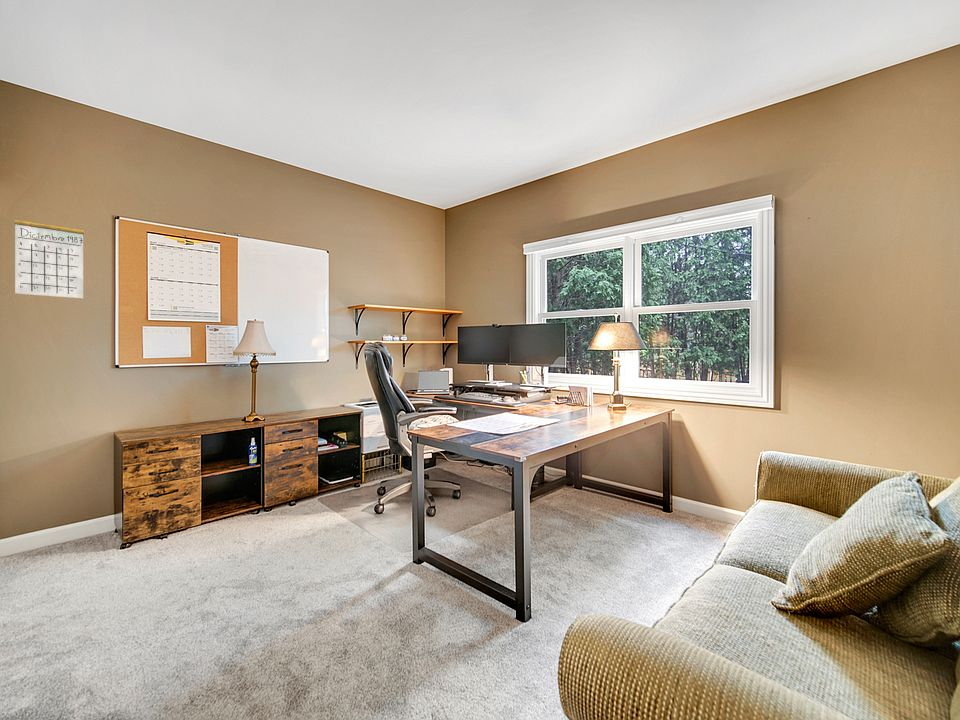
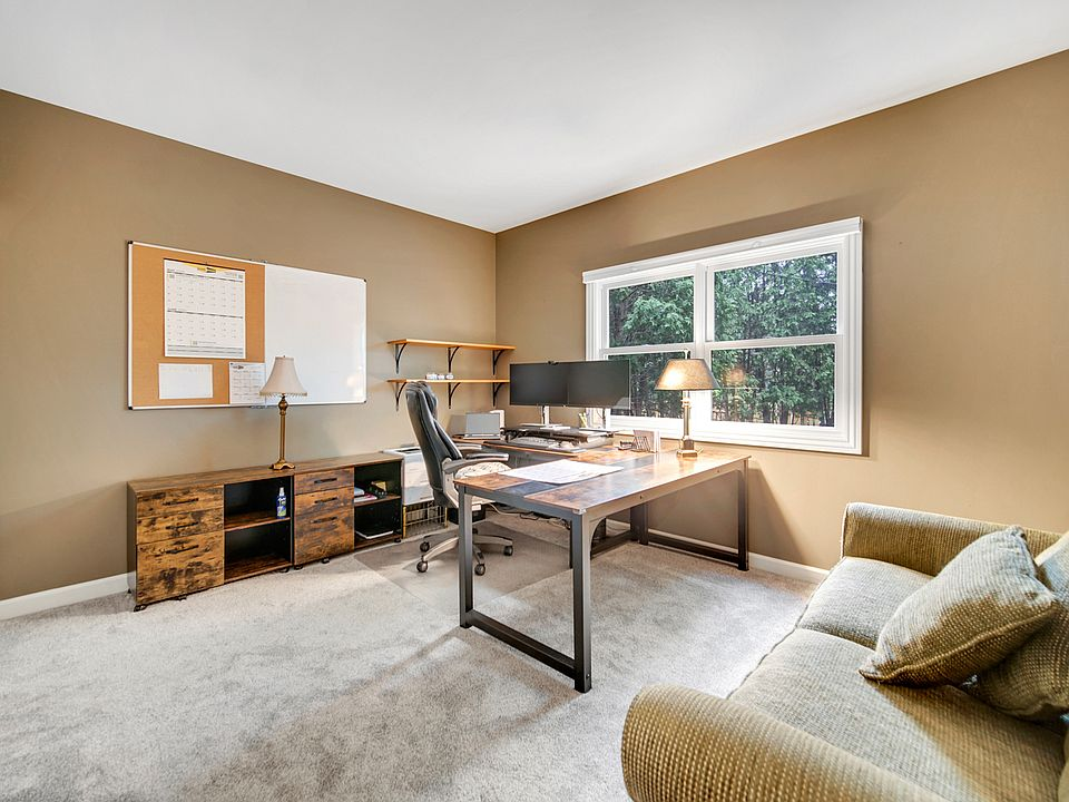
- calendar (50, 252)
